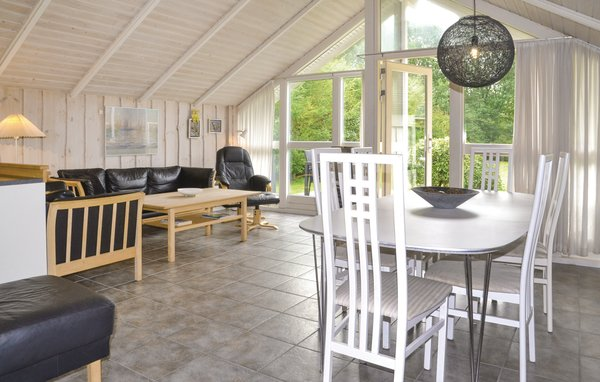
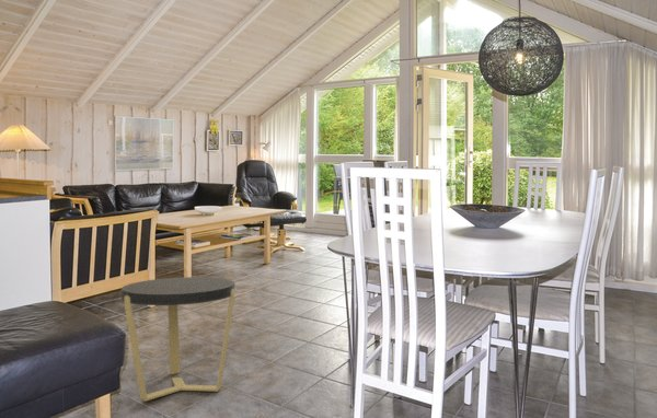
+ side table (177, 336)
